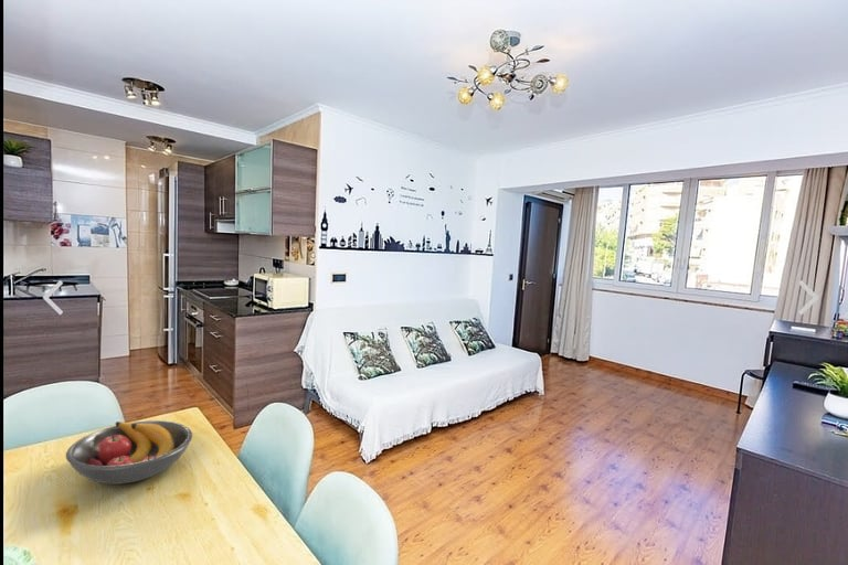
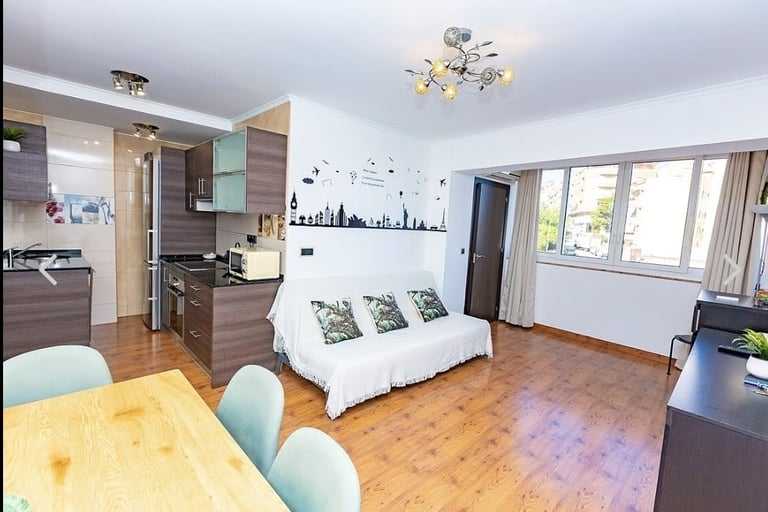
- fruit bowl (132, 451)
